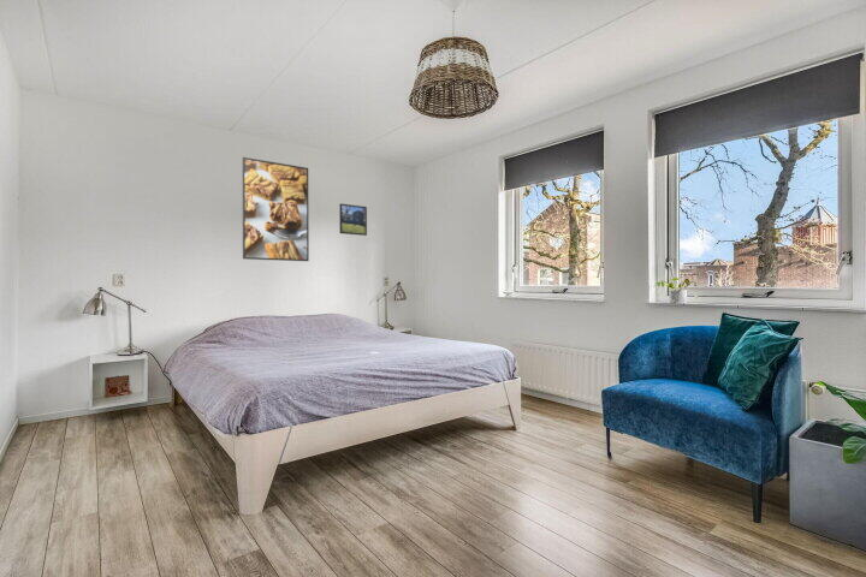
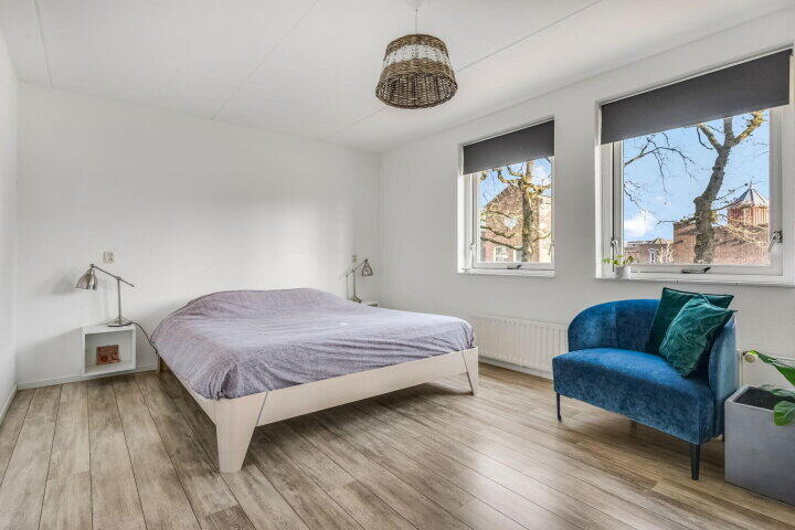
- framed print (277, 212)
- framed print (352, 219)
